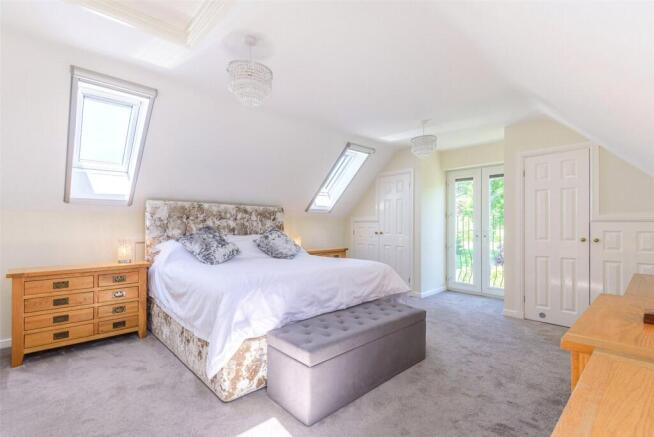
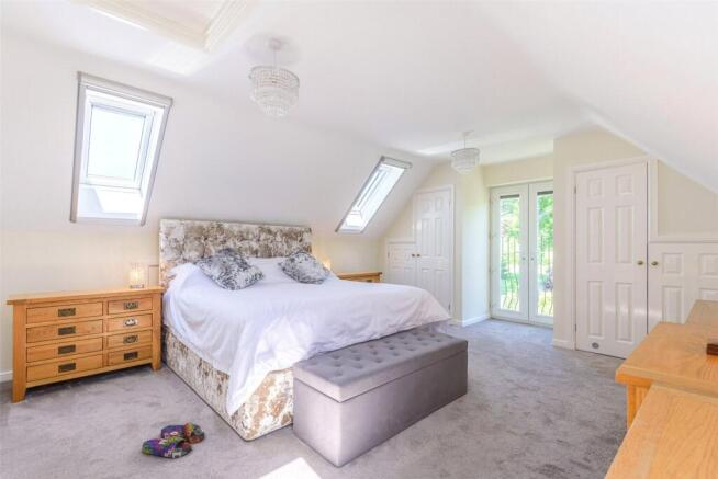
+ slippers (175, 436)
